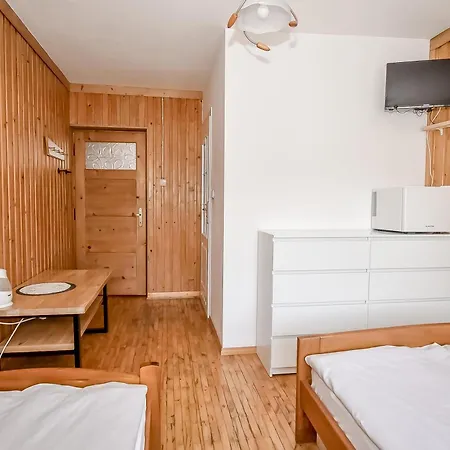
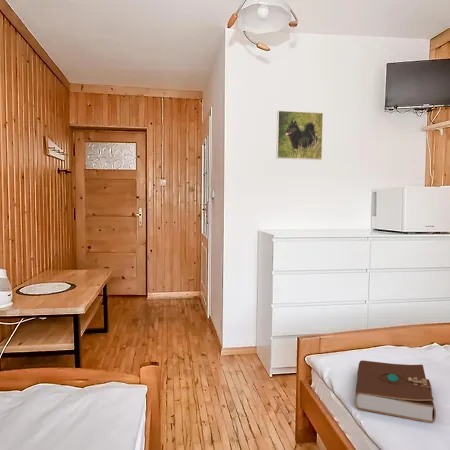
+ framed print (299, 135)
+ book (392, 384)
